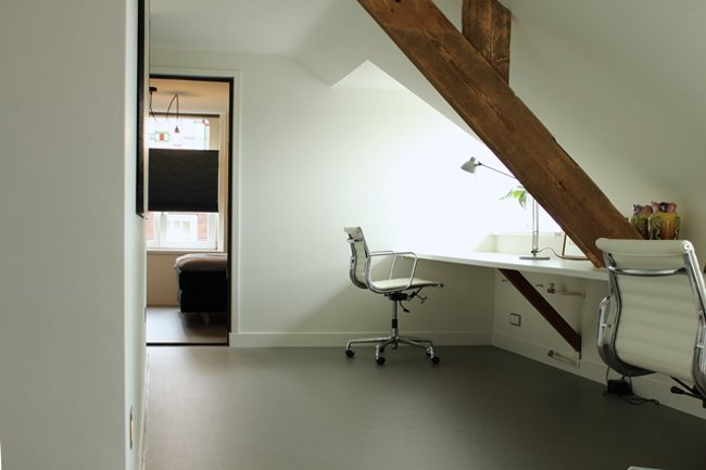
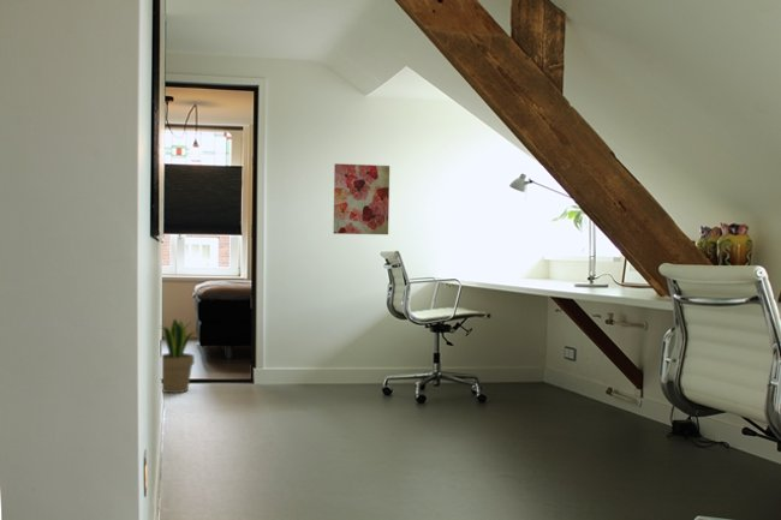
+ wall art (360, 199)
+ potted plant (177, 354)
